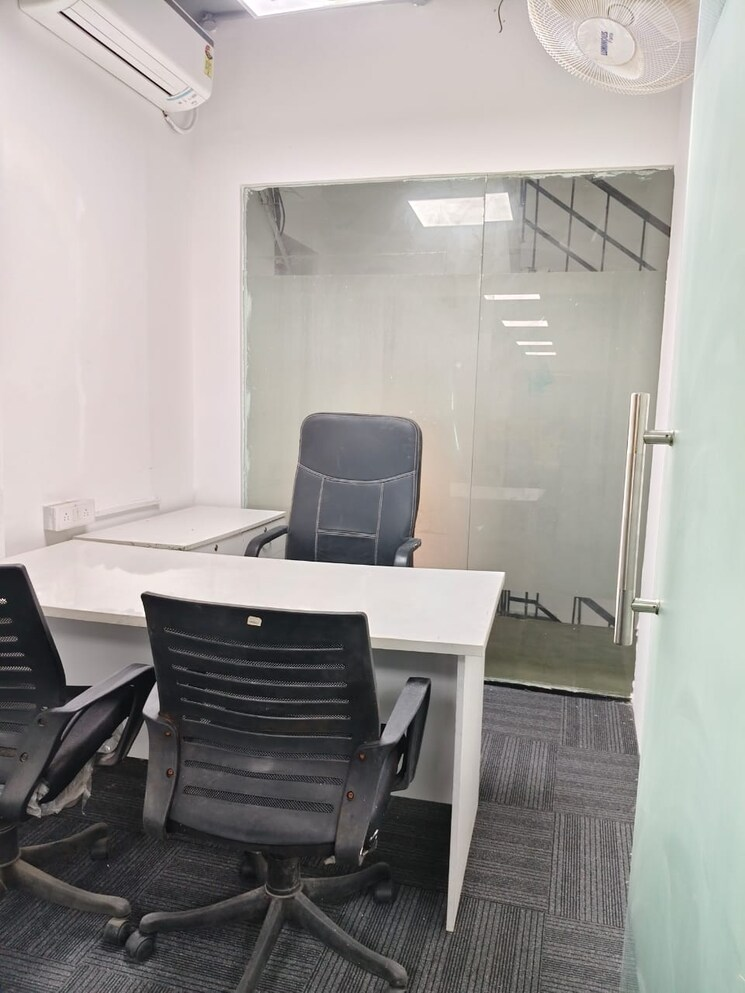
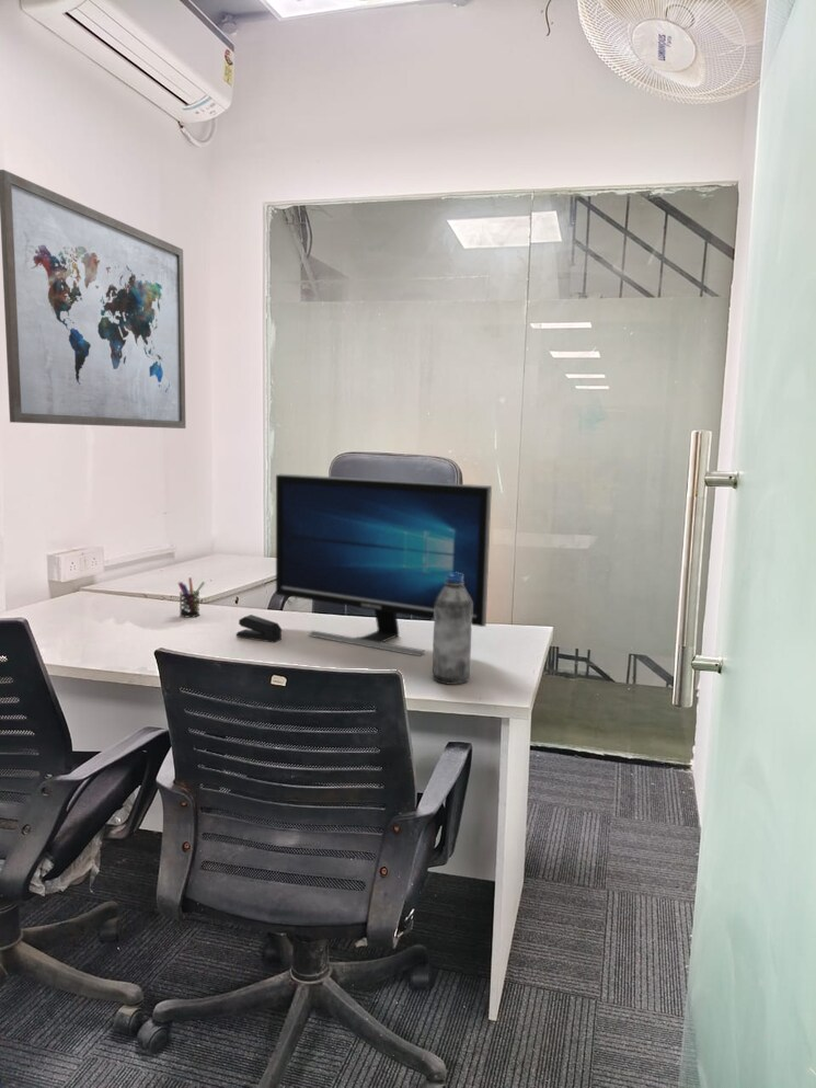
+ pen holder (192, 595)
+ stapler (258, 627)
+ wall art (108, 322)
+ water bottle (452, 627)
+ computer monitor (377, 560)
